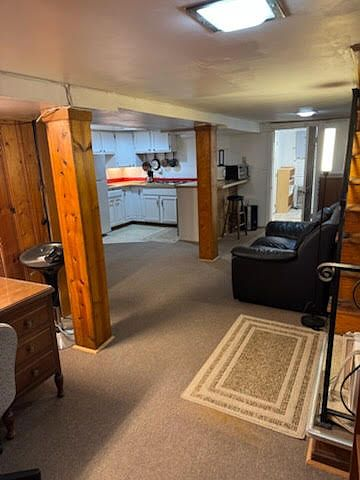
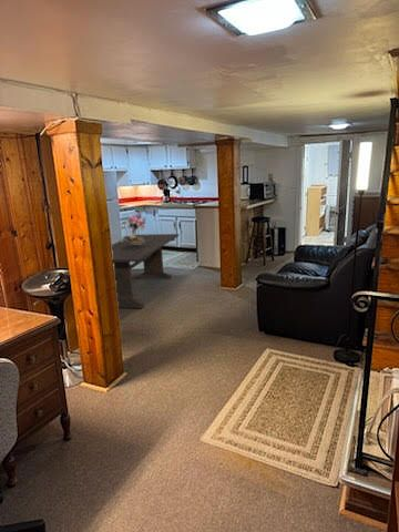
+ bouquet (134, 228)
+ dining table (135, 265)
